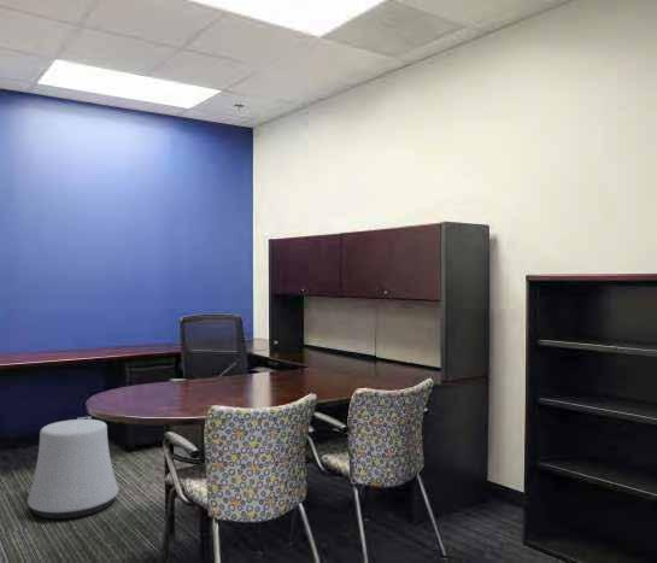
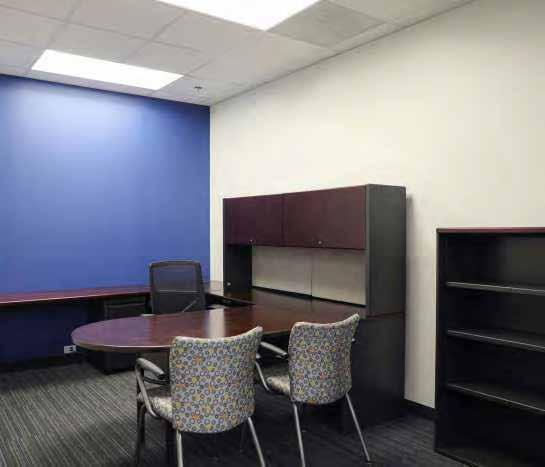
- stool (74, 465)
